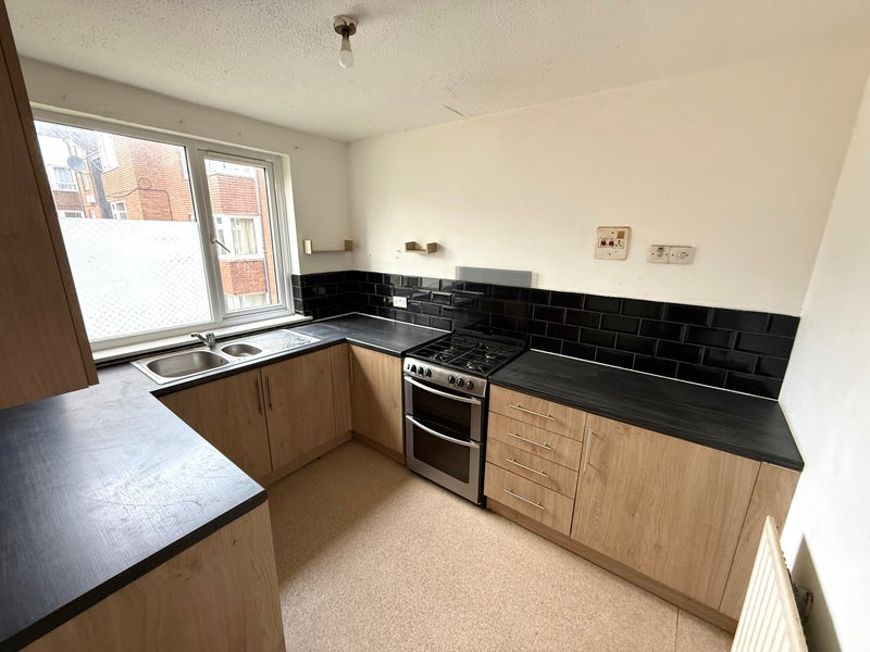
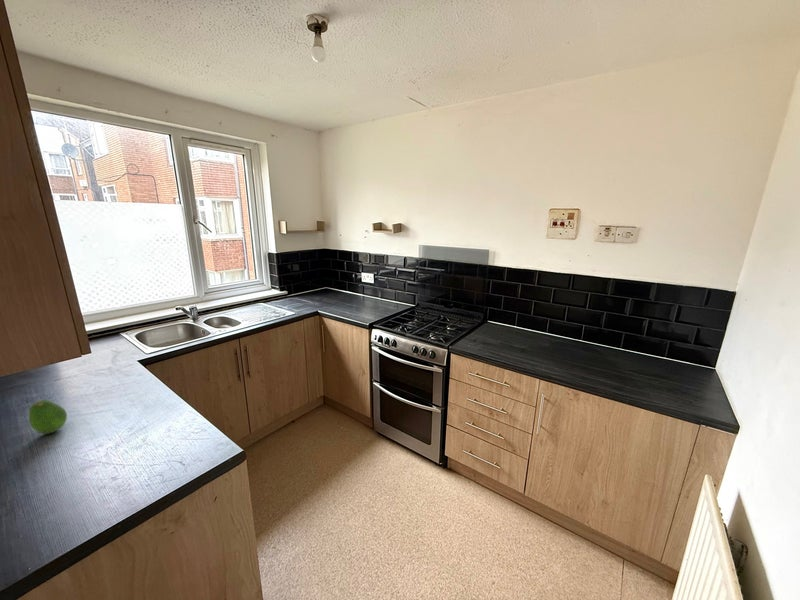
+ fruit (47, 415)
